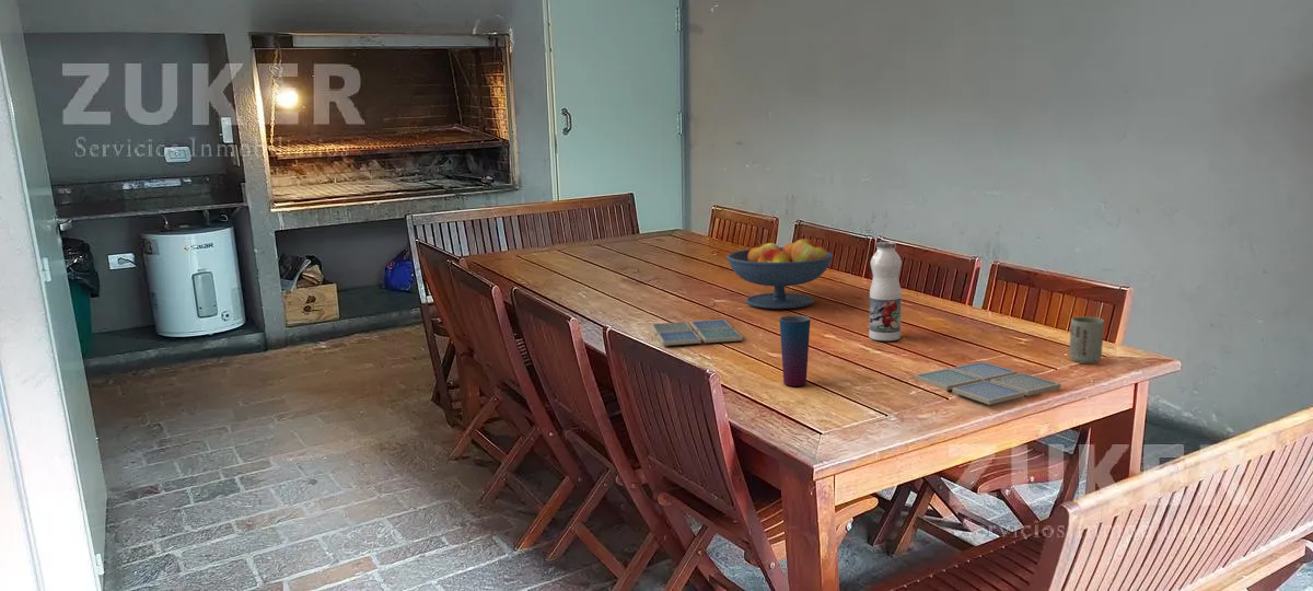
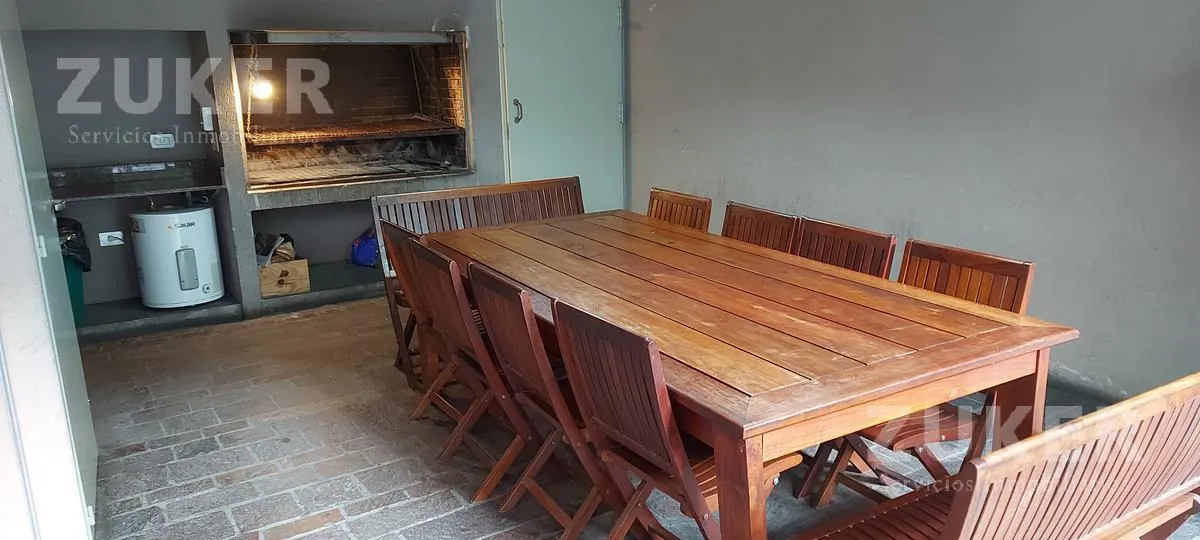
- drink coaster (985, 381)
- cup (1085, 339)
- fruit bowl (779, 269)
- cup (794, 350)
- drink coaster (695, 331)
- beverage bottle (885, 290)
